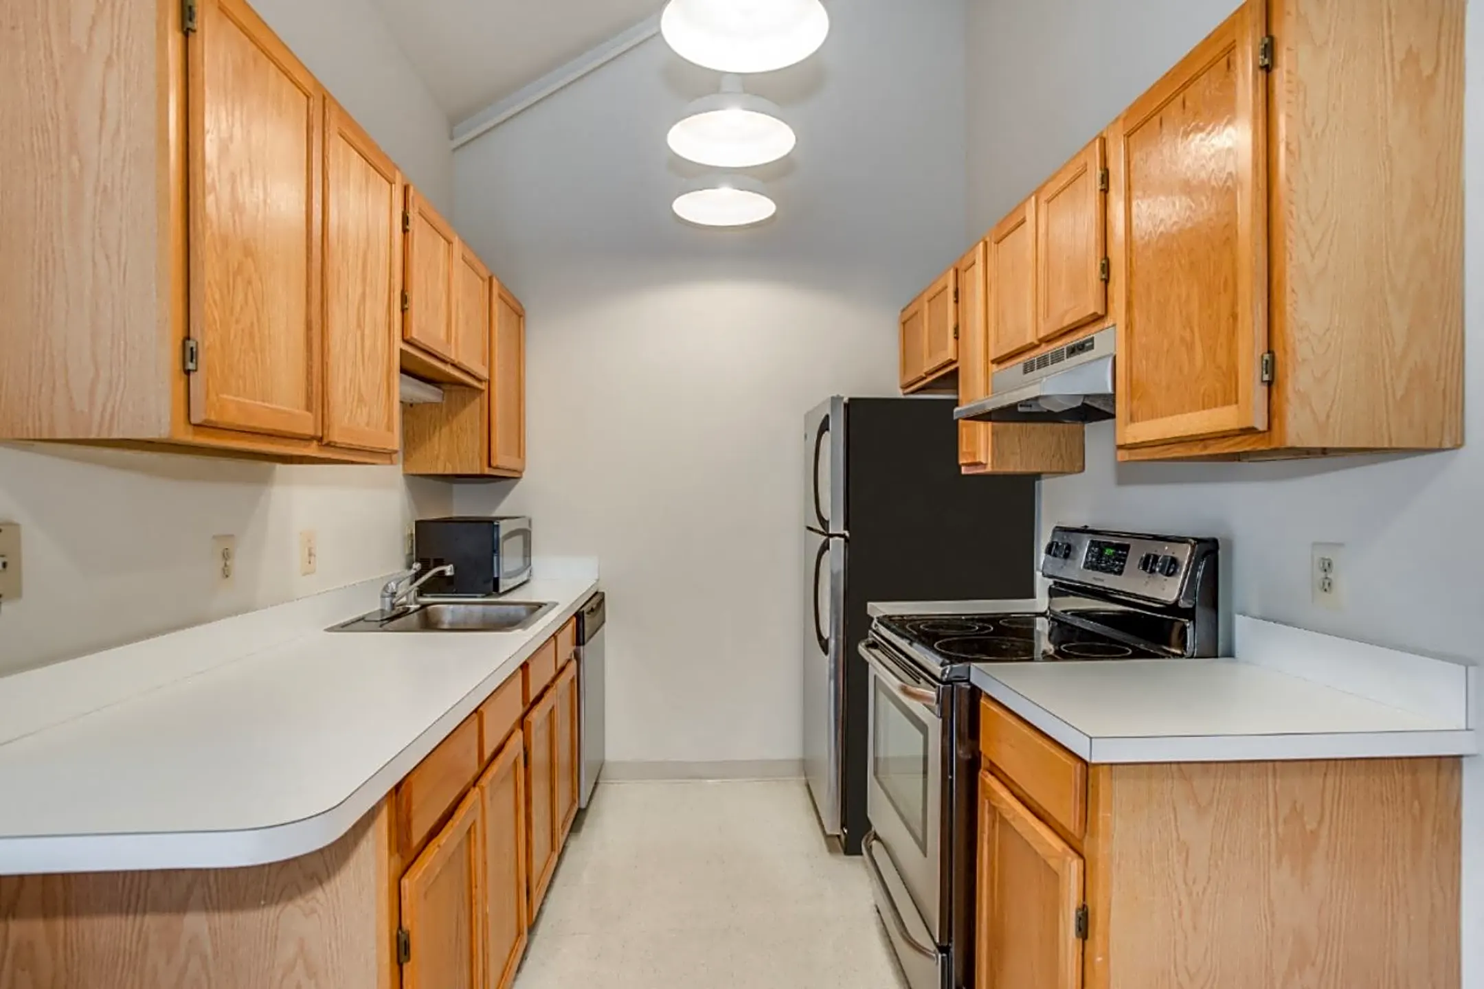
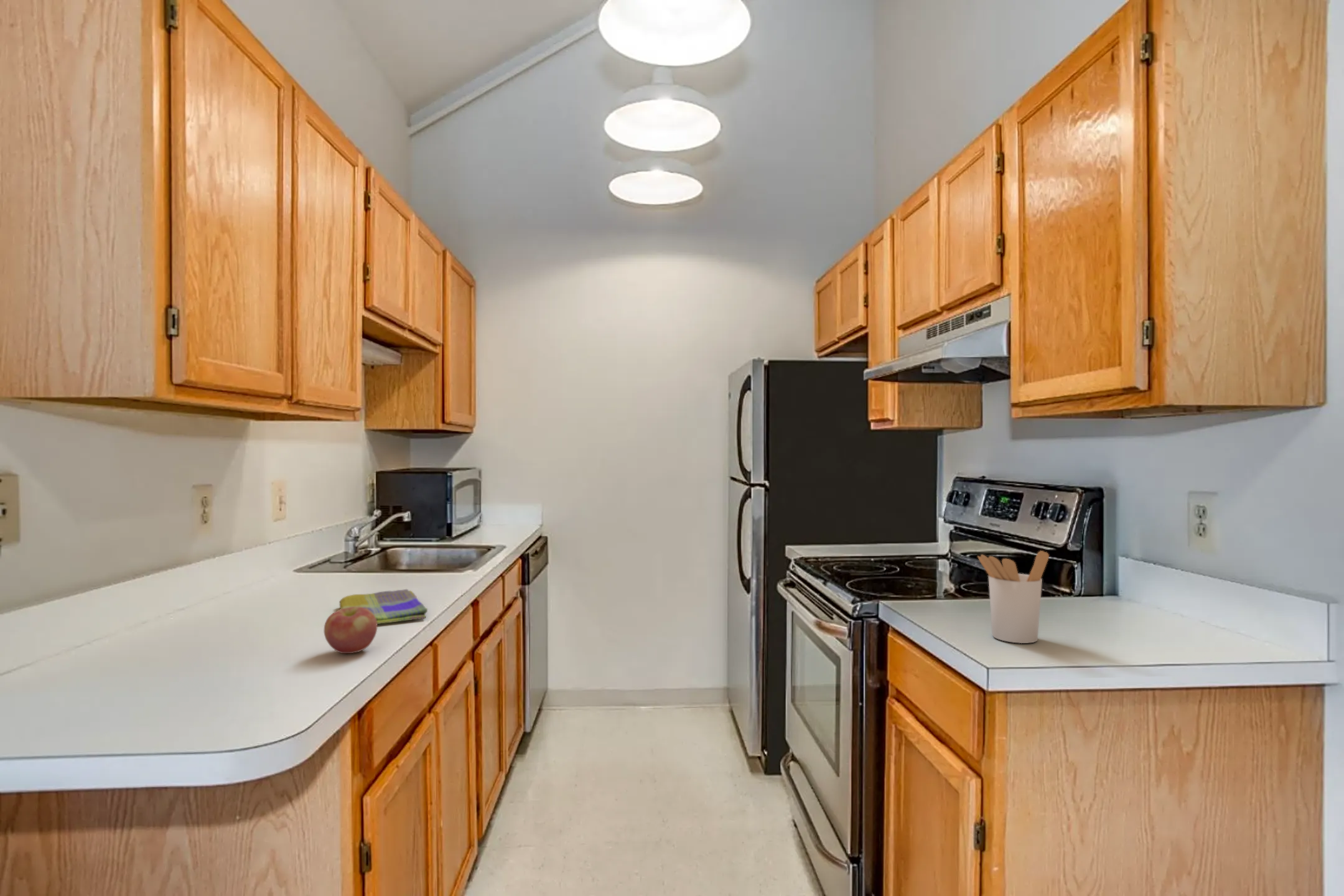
+ dish towel (382, 606)
+ apple (351, 630)
+ utensil holder (1009, 594)
